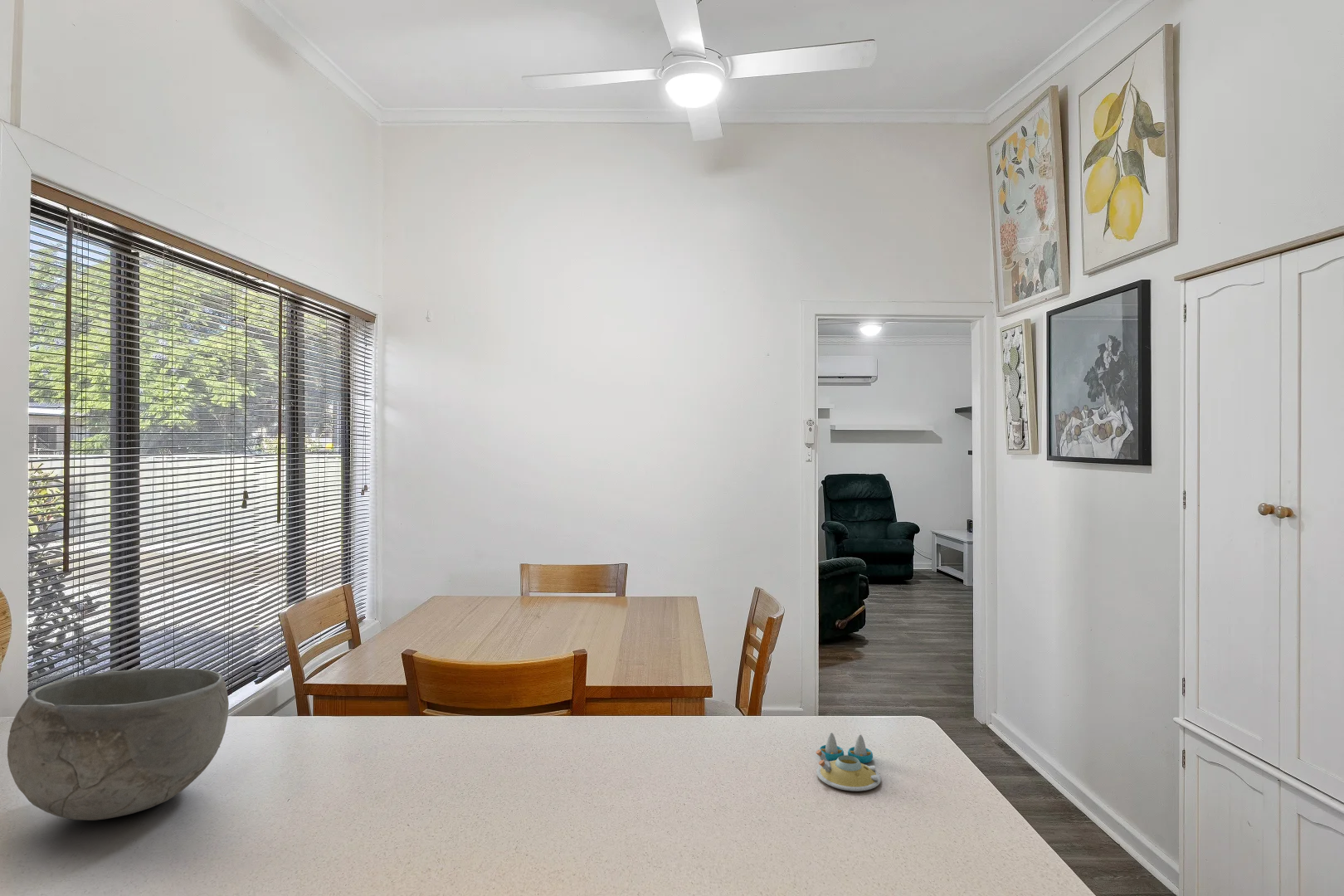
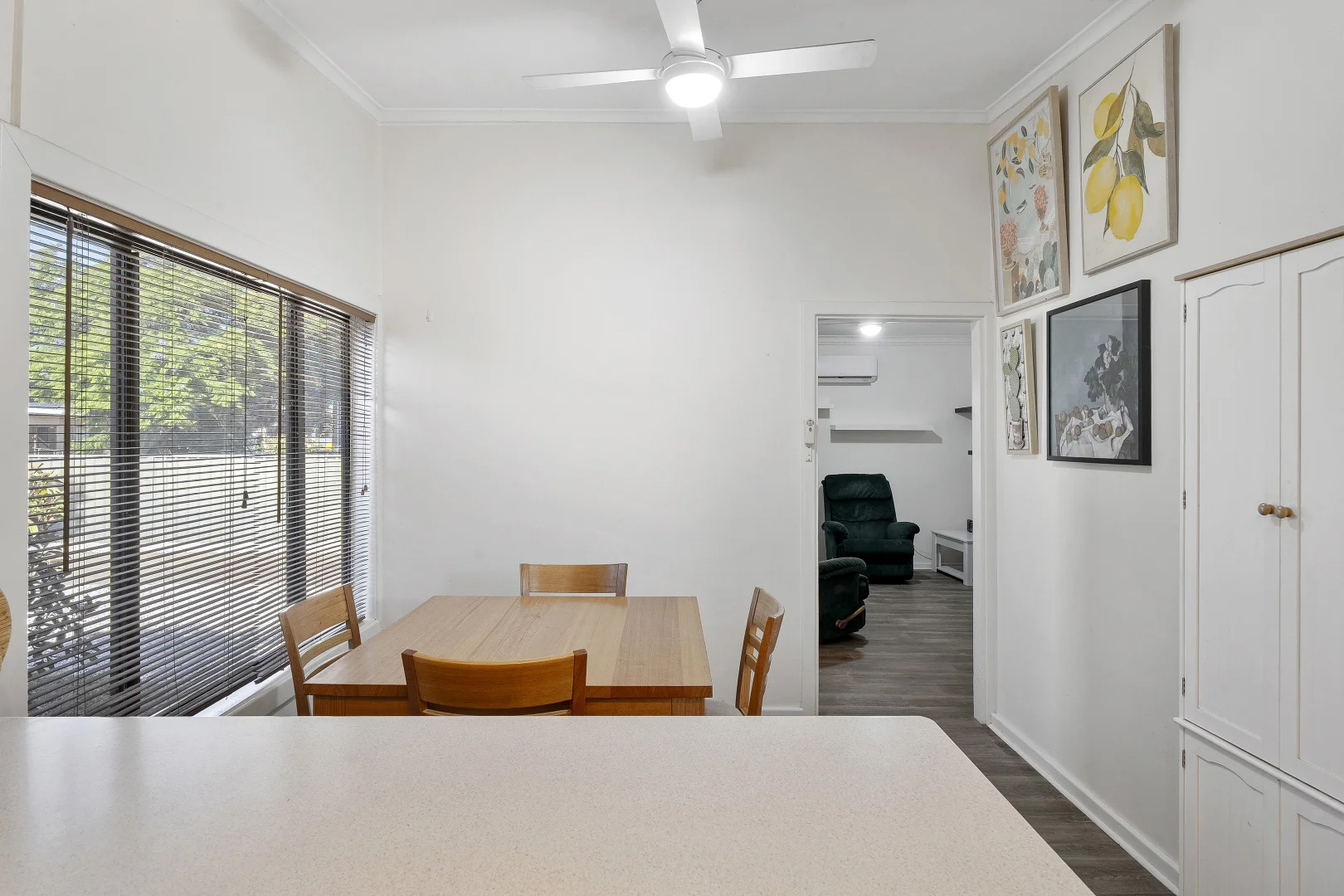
- bowl (126, 740)
- salt and pepper shaker set (846, 757)
